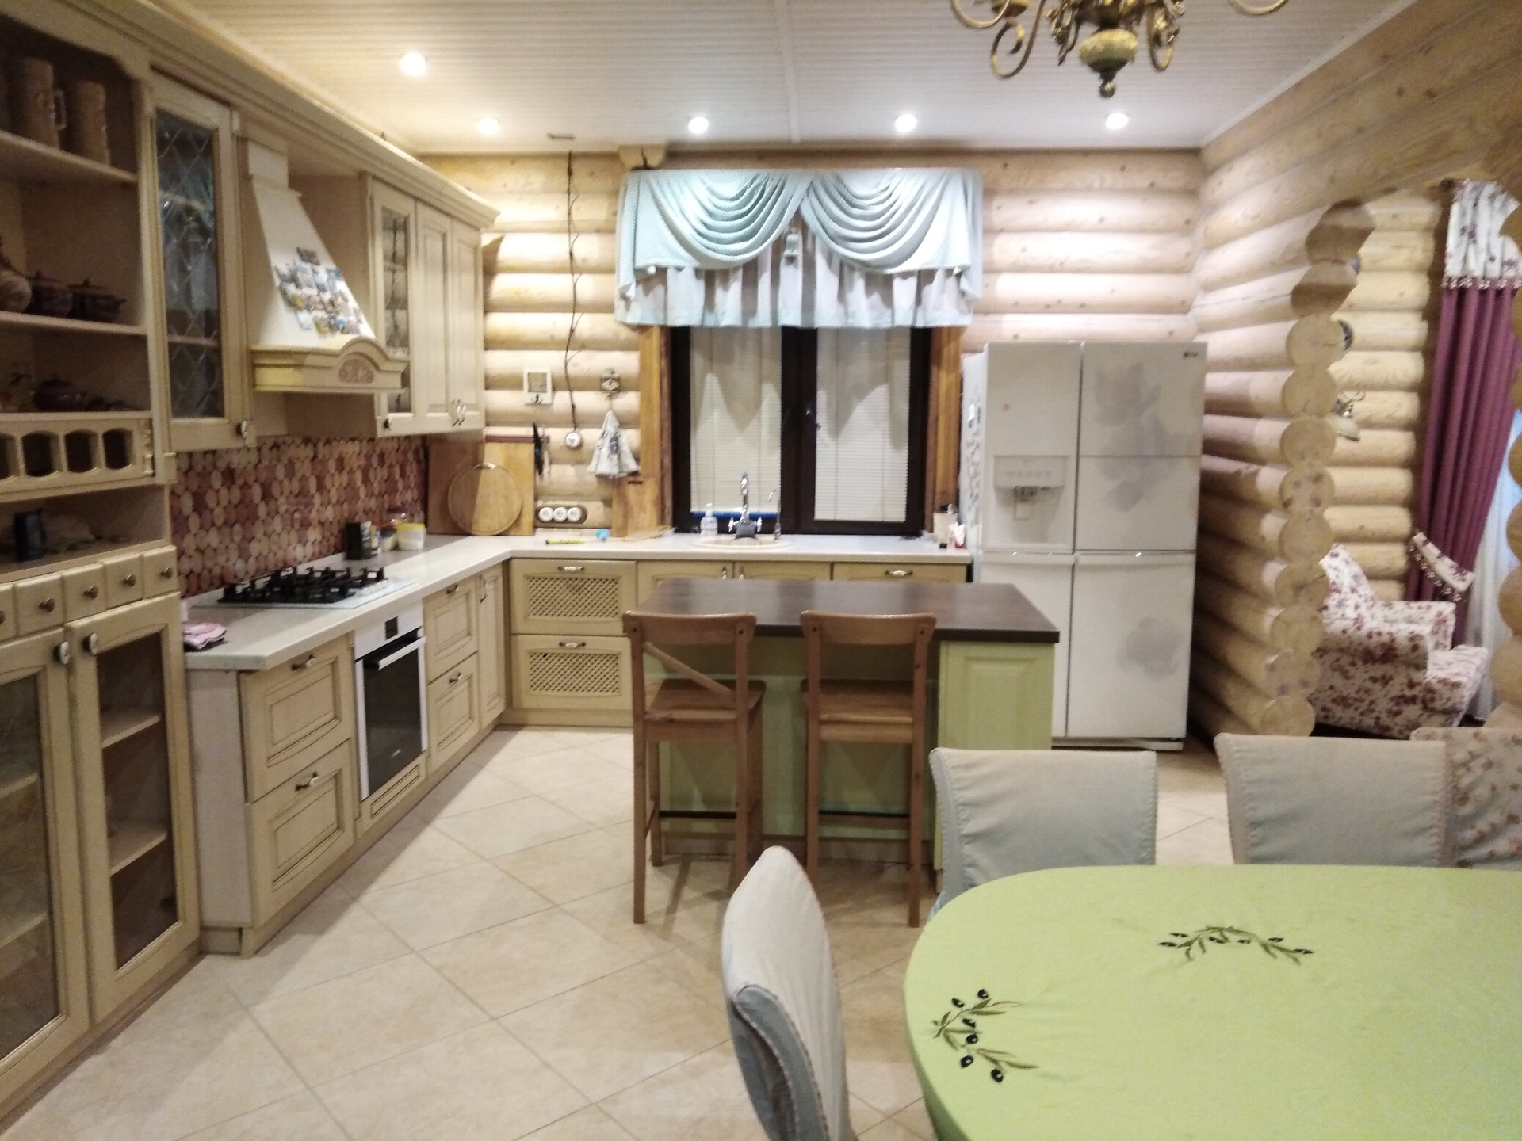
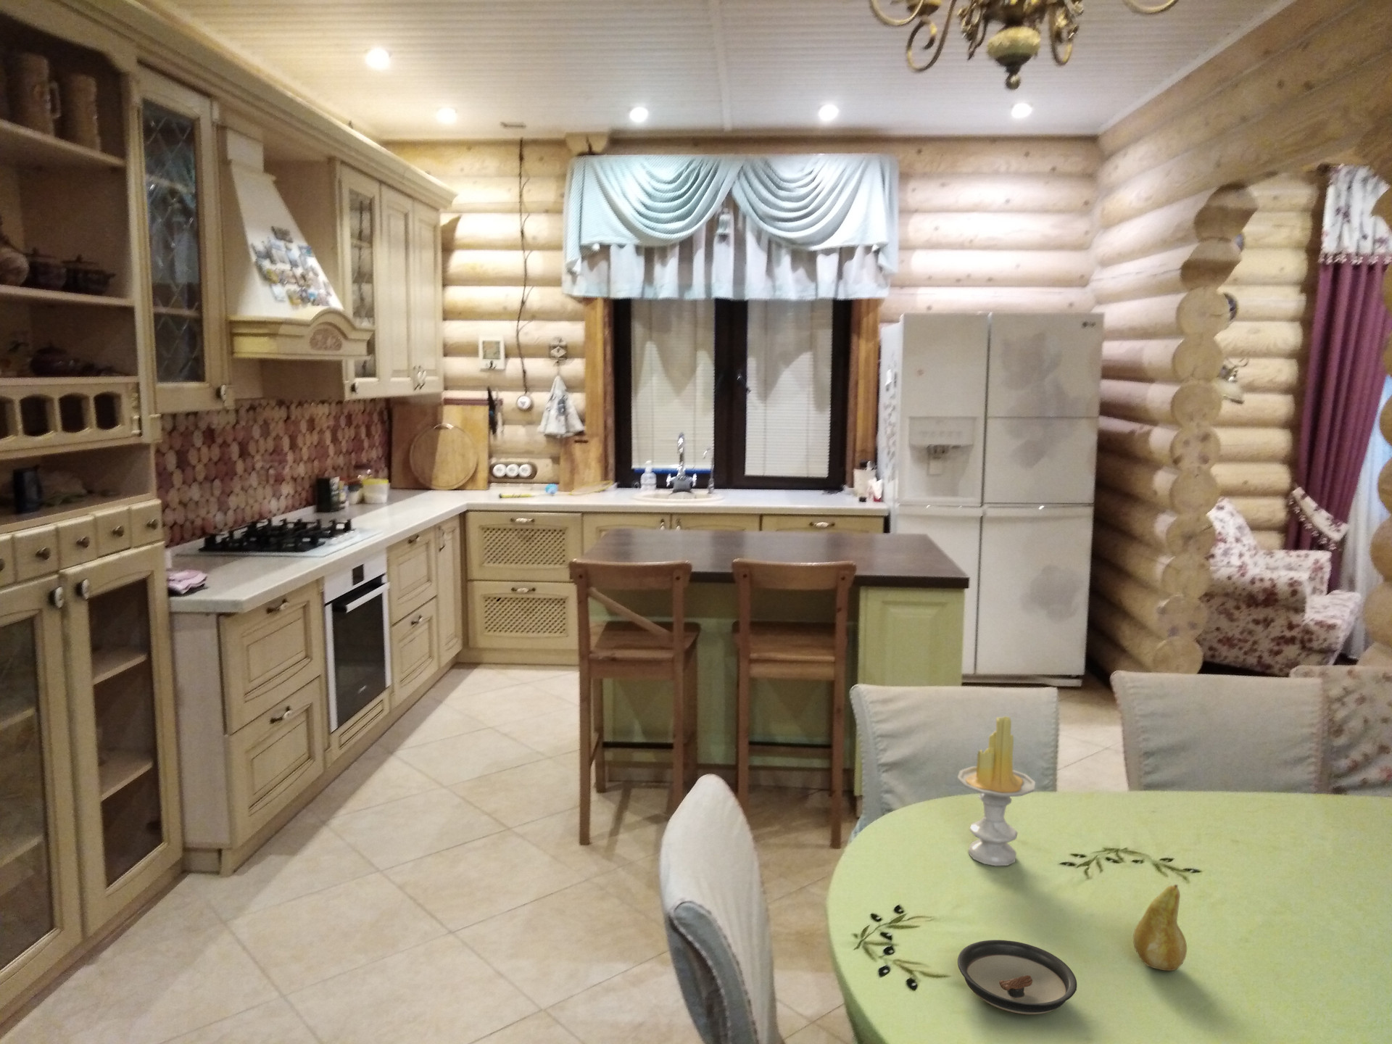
+ candle (995, 784)
+ fruit (1160, 926)
+ saucer (1015, 983)
